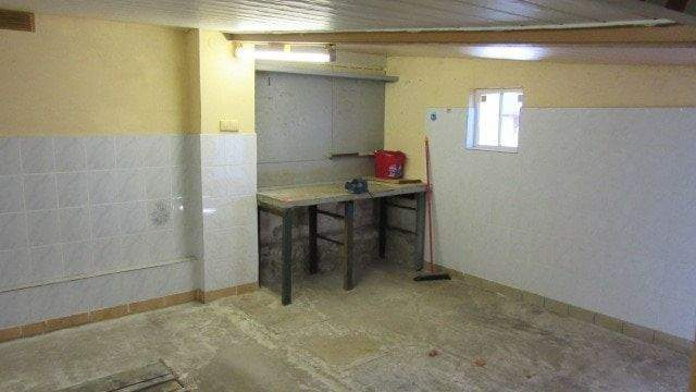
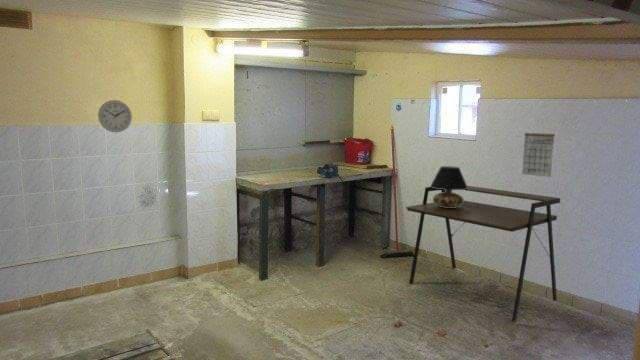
+ desk (485, 226)
+ wall clock (115, 116)
+ calendar (538, 149)
+ table lamp (448, 187)
